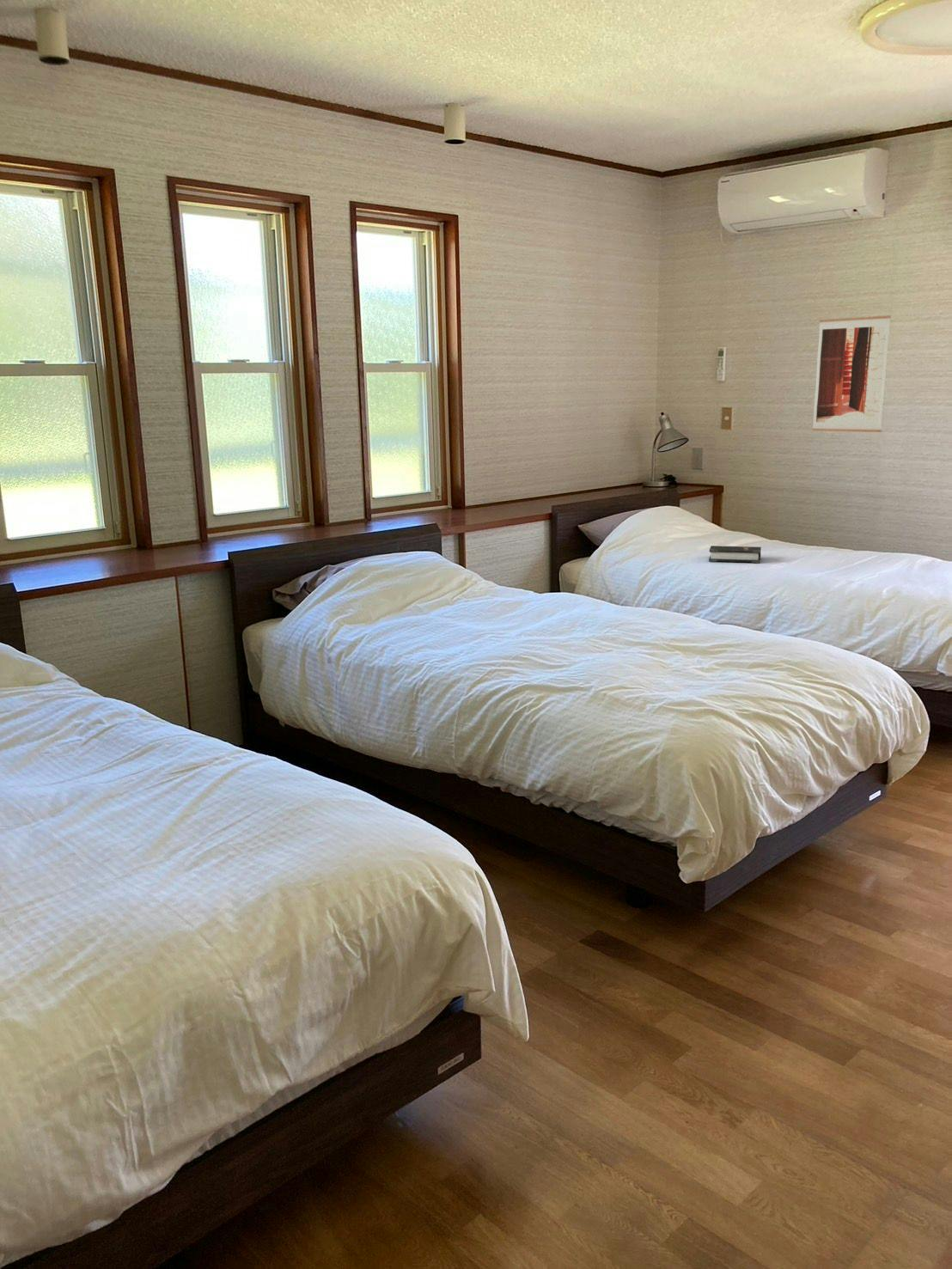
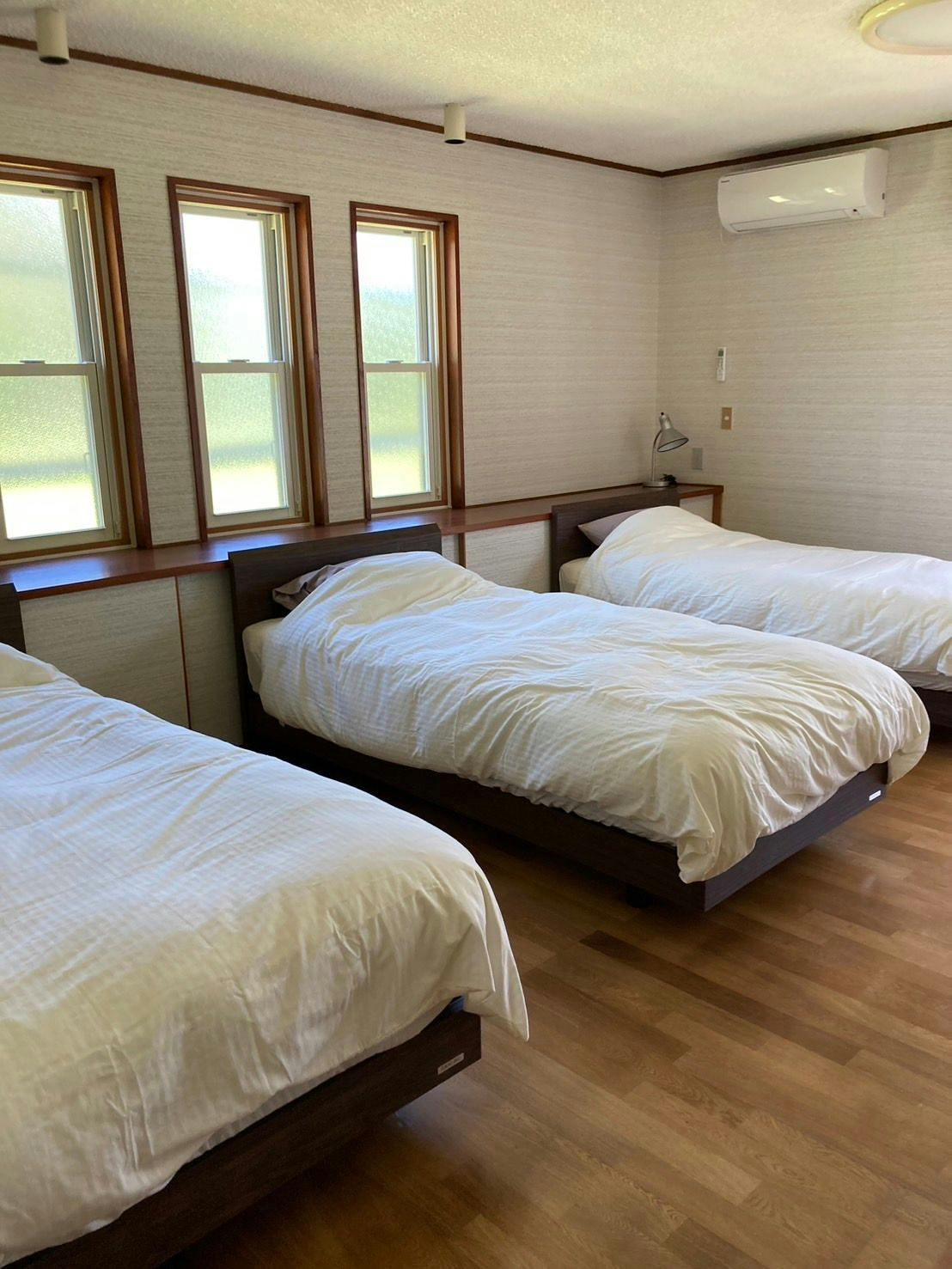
- hardback book (735, 553)
- wall art (850, 375)
